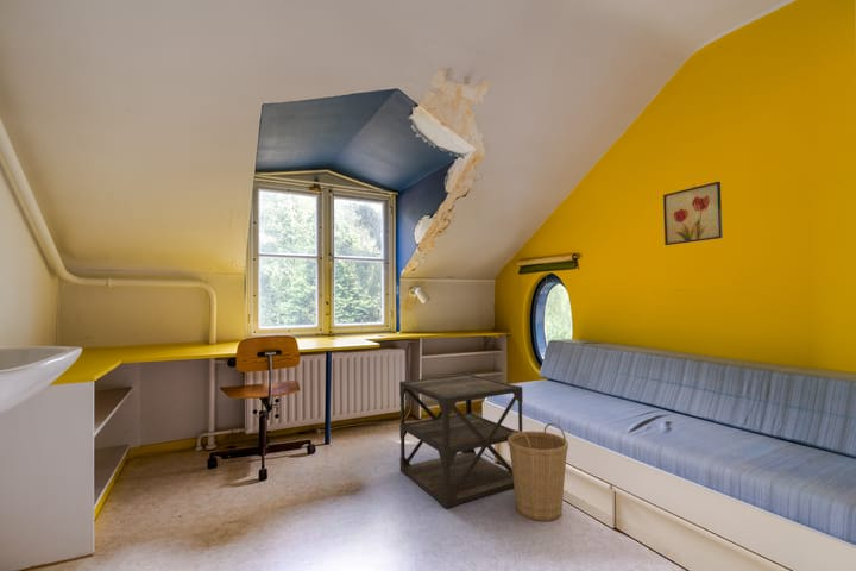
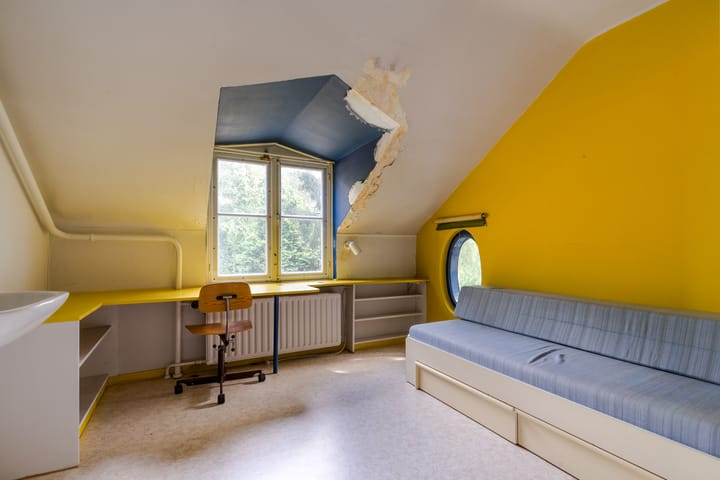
- basket (537, 468)
- wall art (691, 214)
- side table (459, 431)
